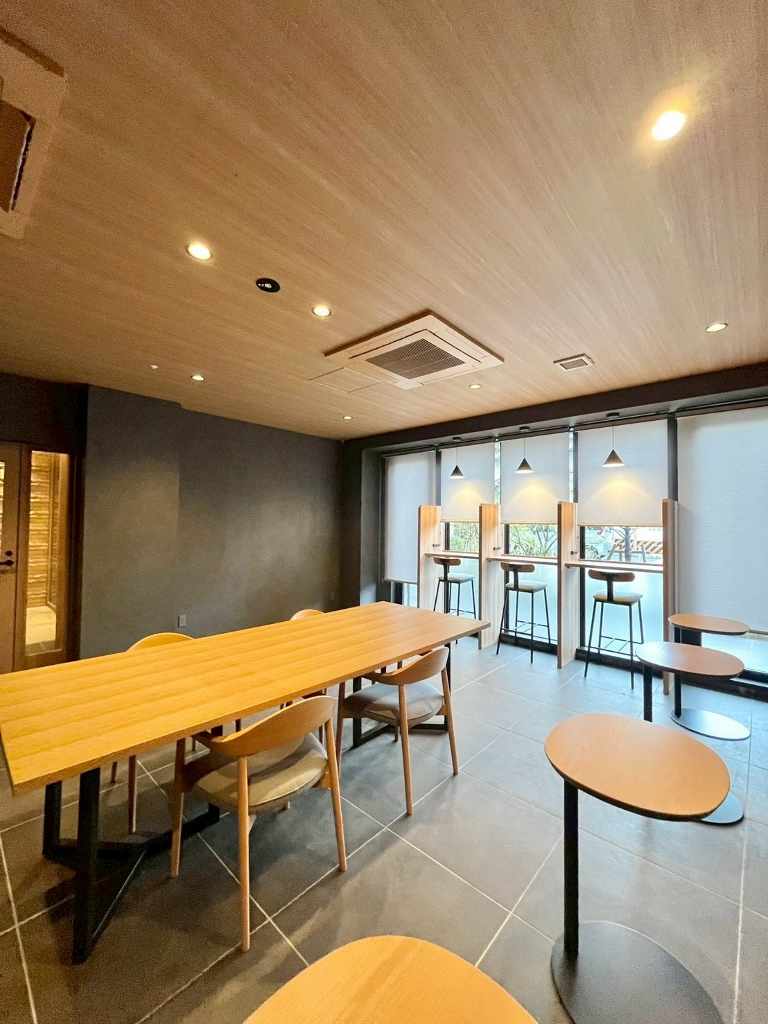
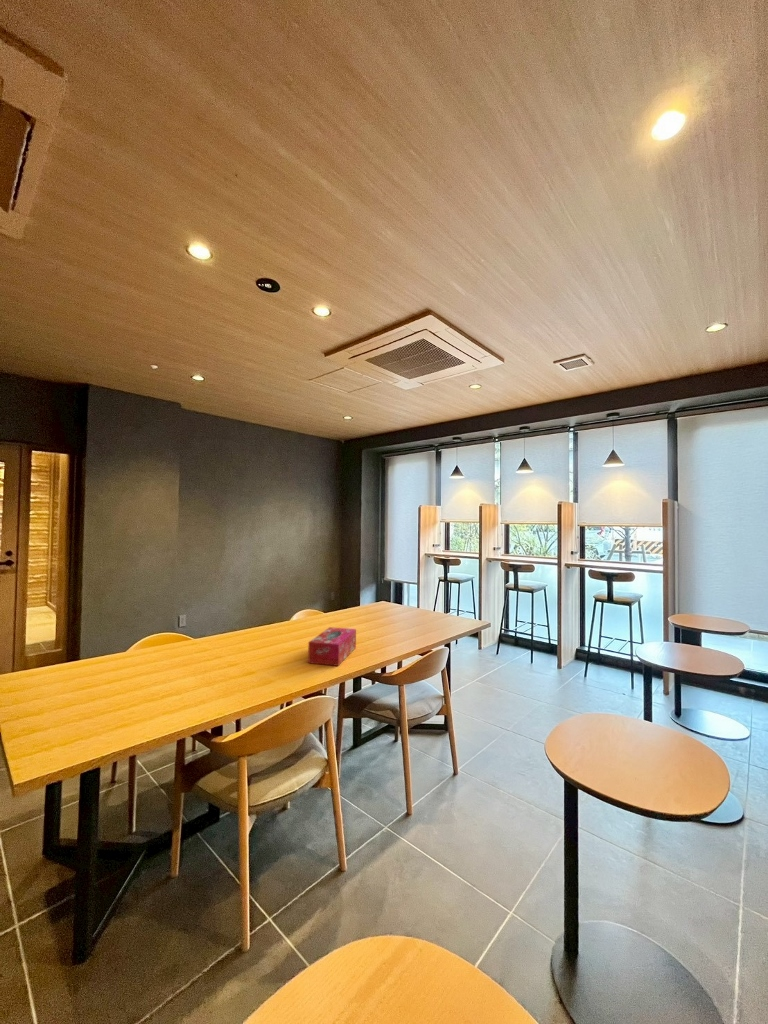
+ tissue box (333, 645)
